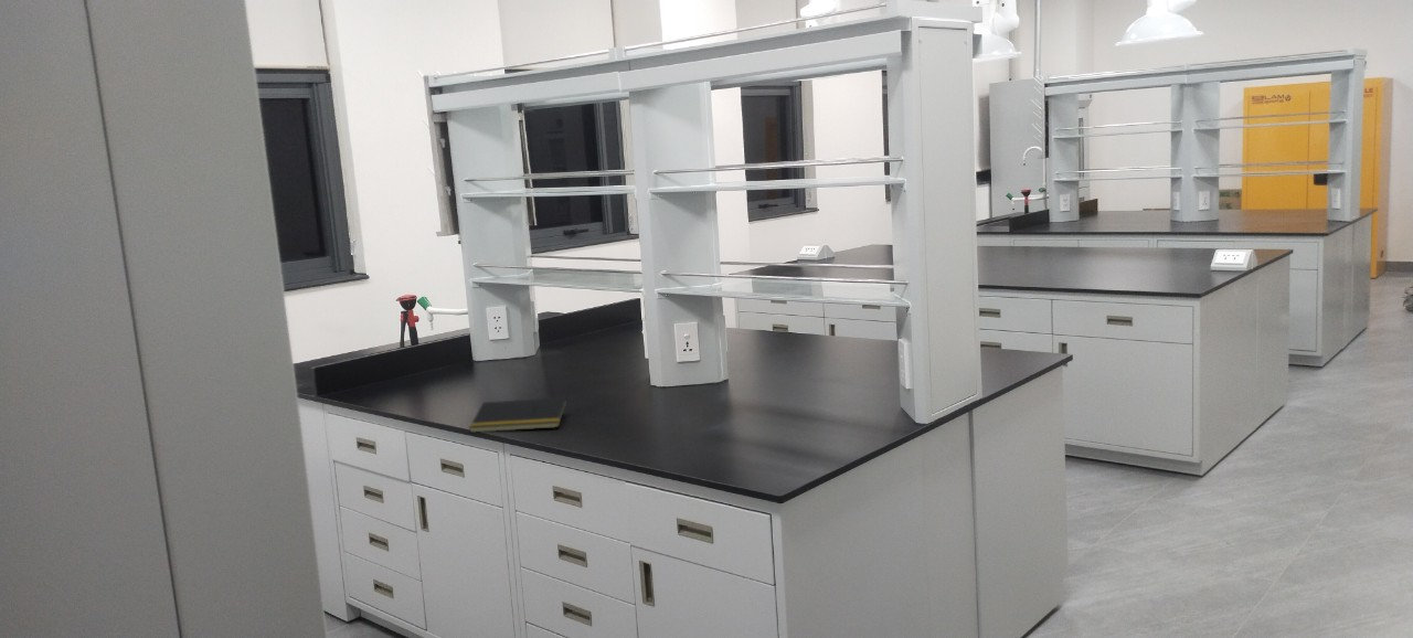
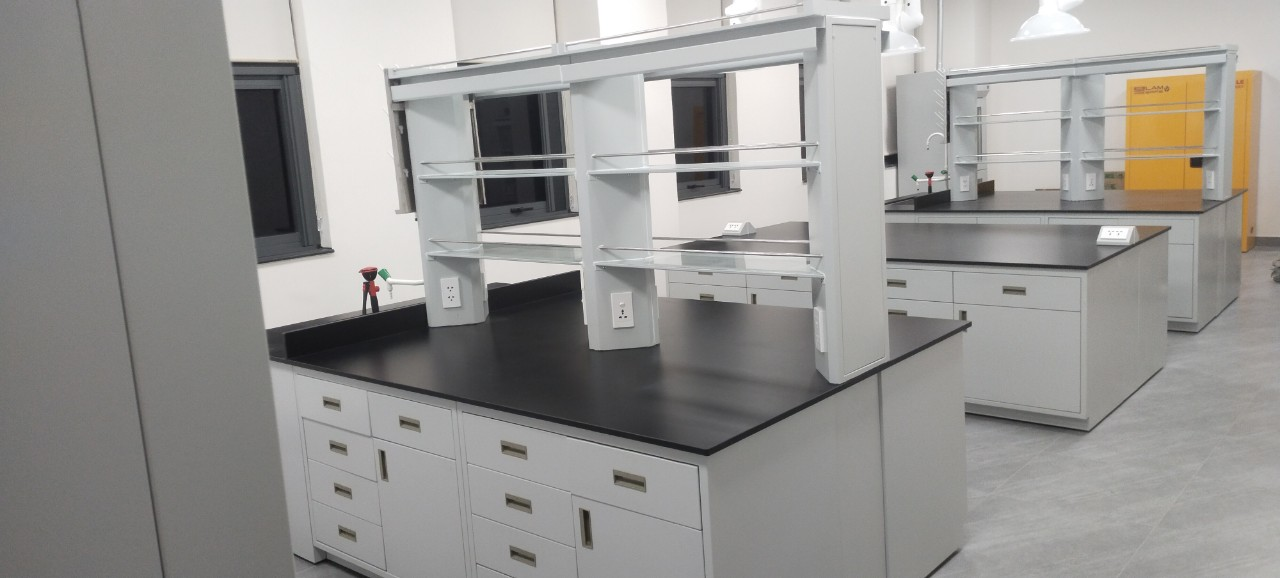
- notepad (519, 414)
